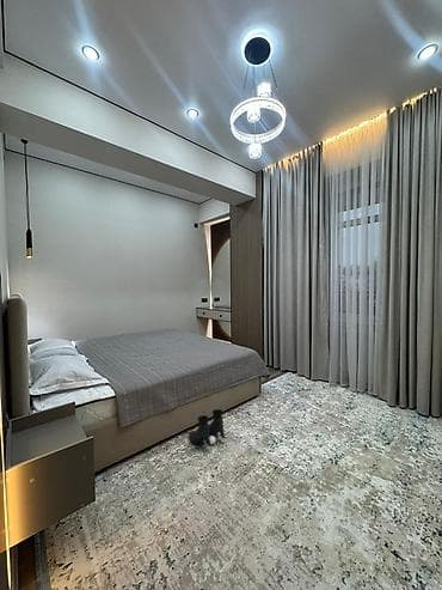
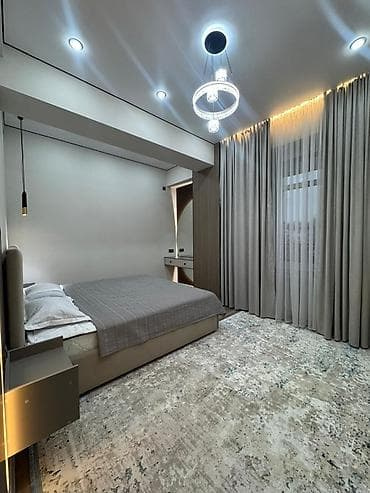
- boots (205, 424)
